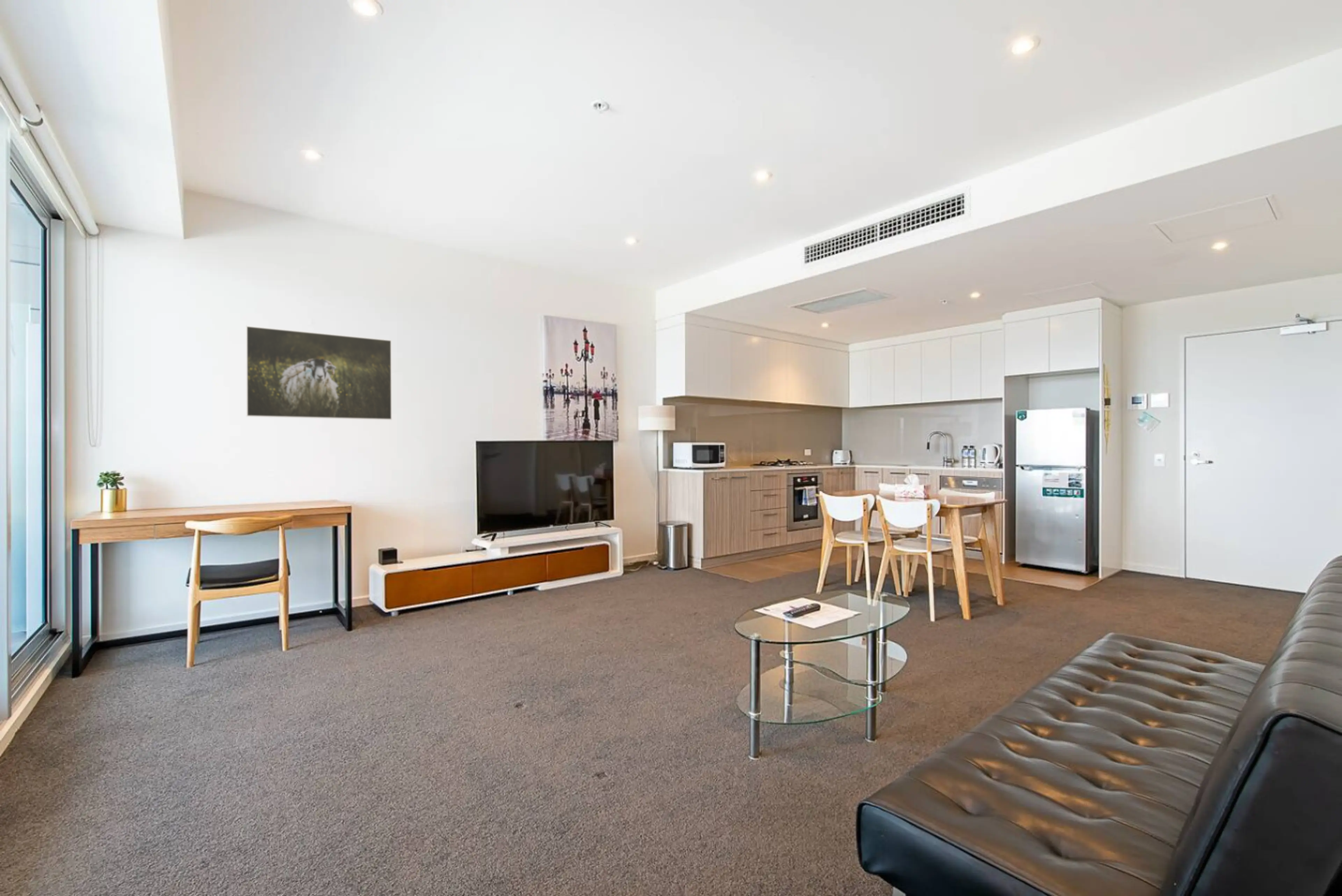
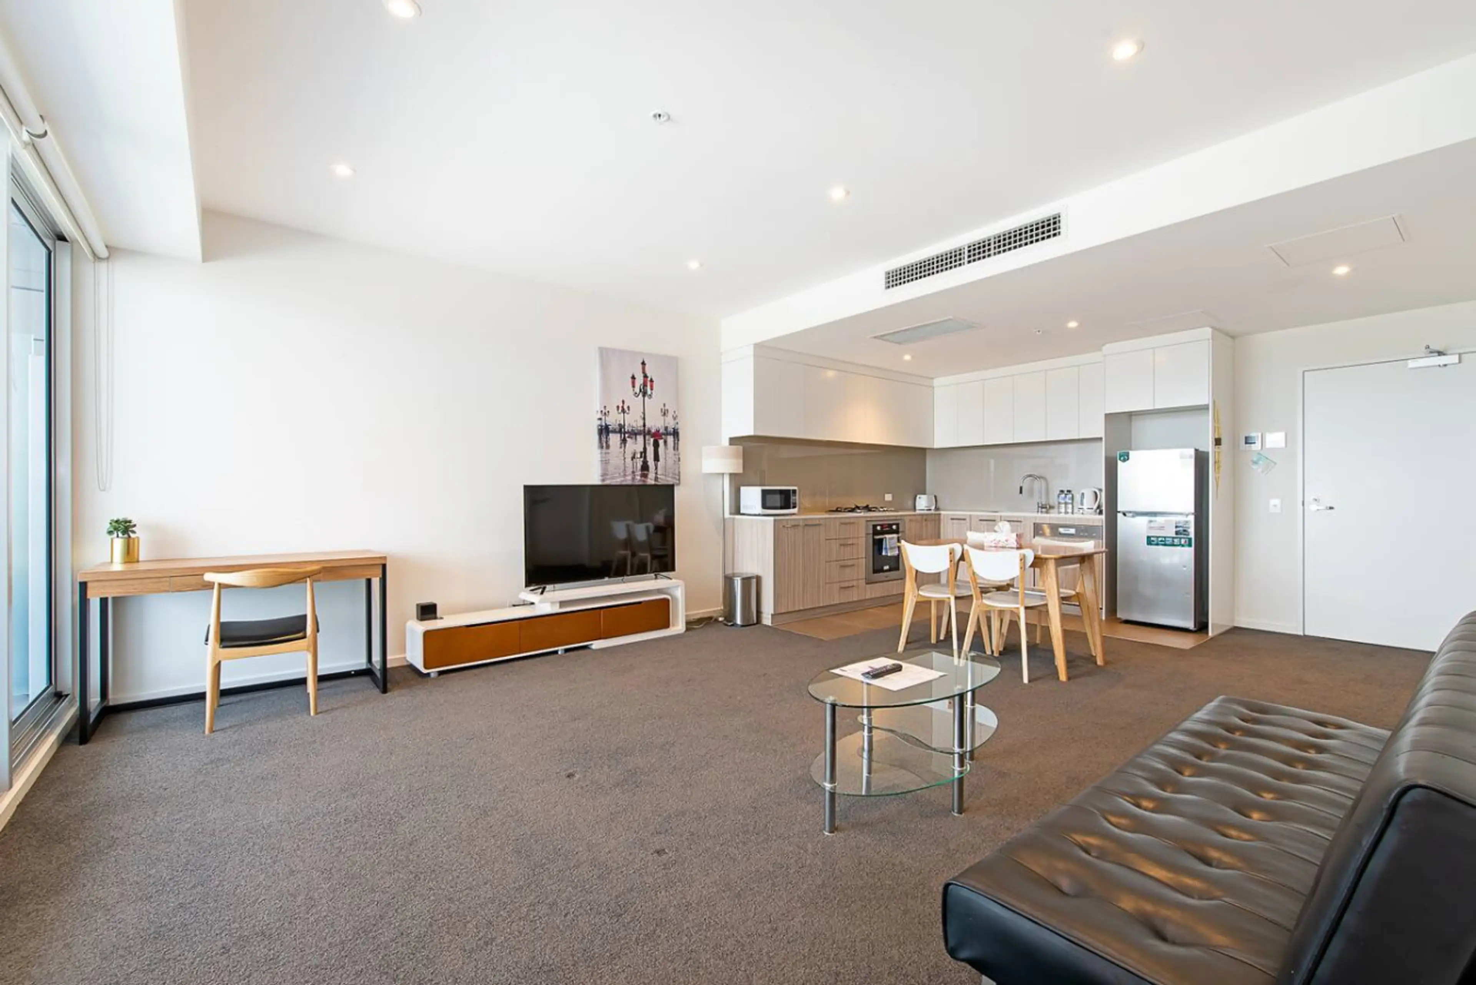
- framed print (323, 376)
